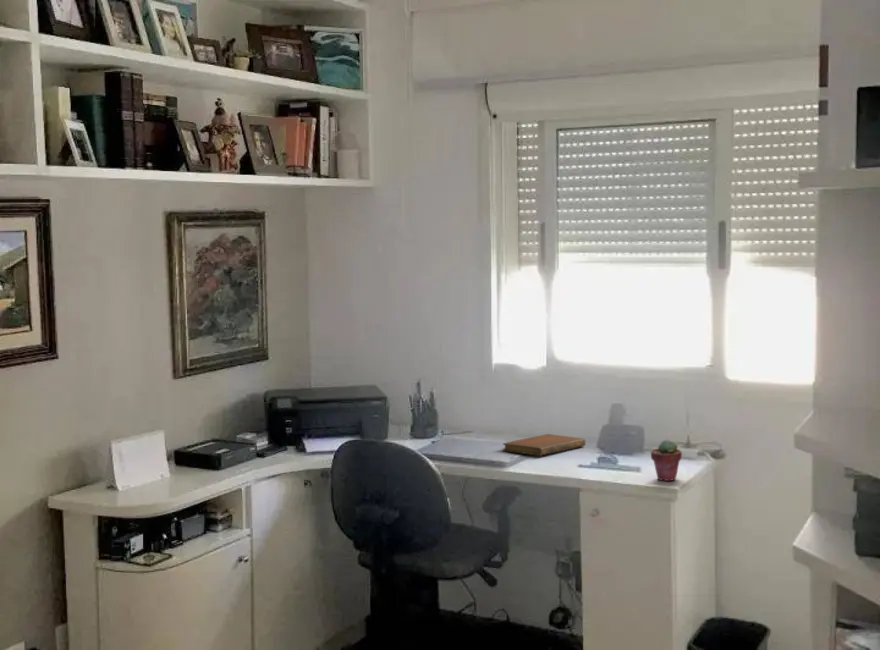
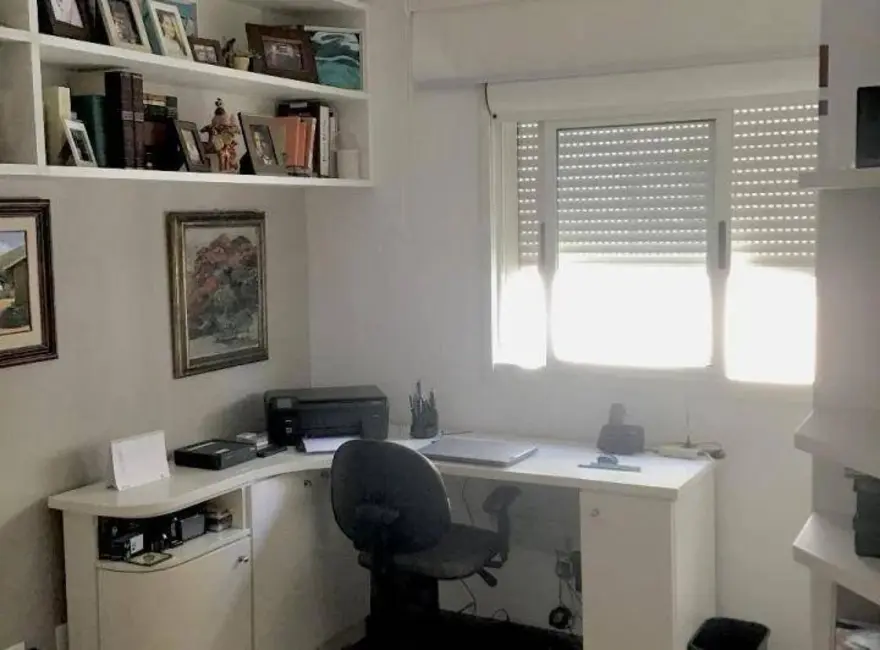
- potted succulent (666, 459)
- notebook (544, 444)
